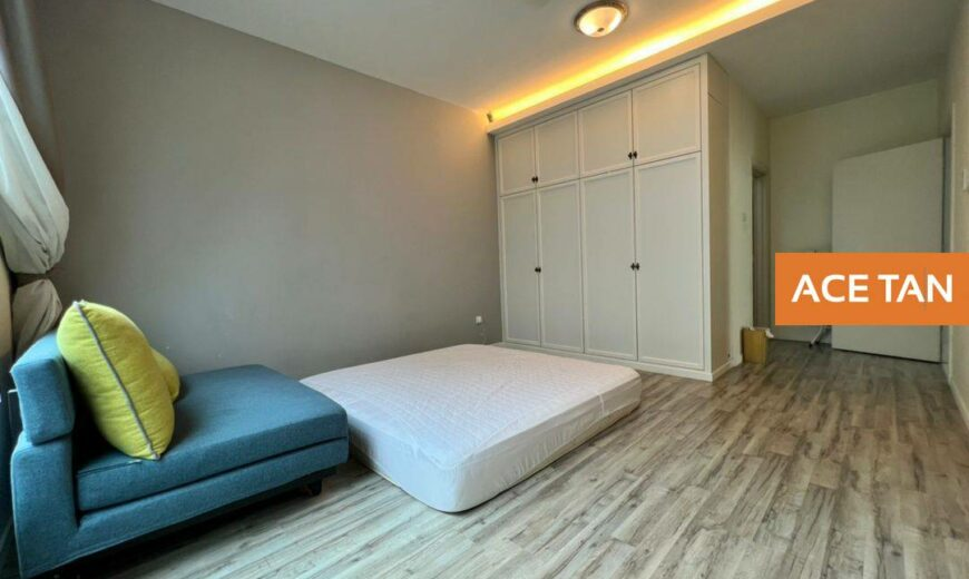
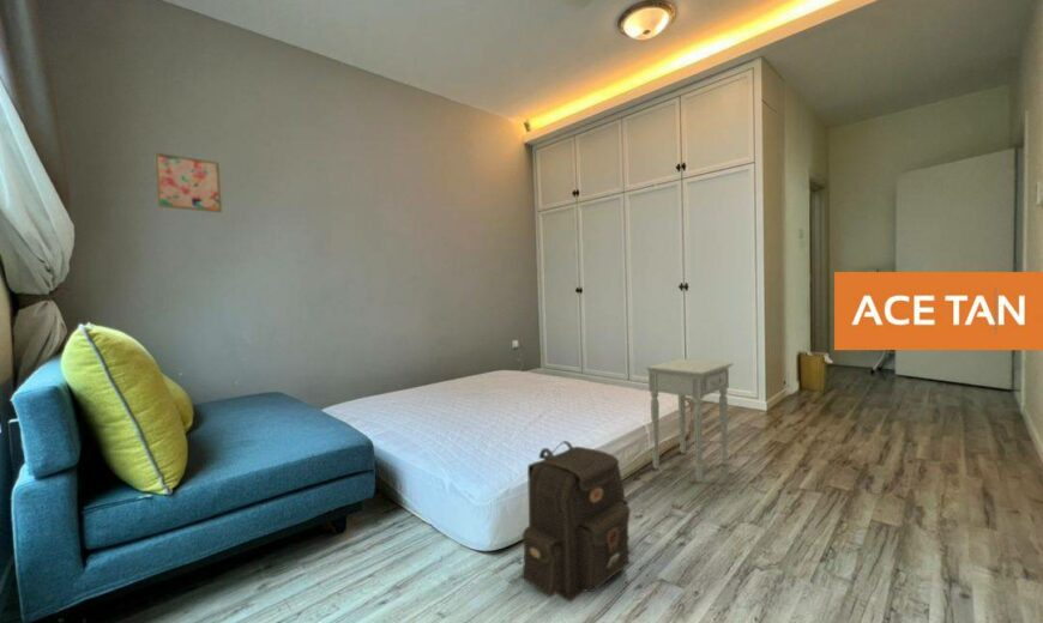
+ wall art (189, 183)
+ backpack (577, 508)
+ nightstand (693, 415)
